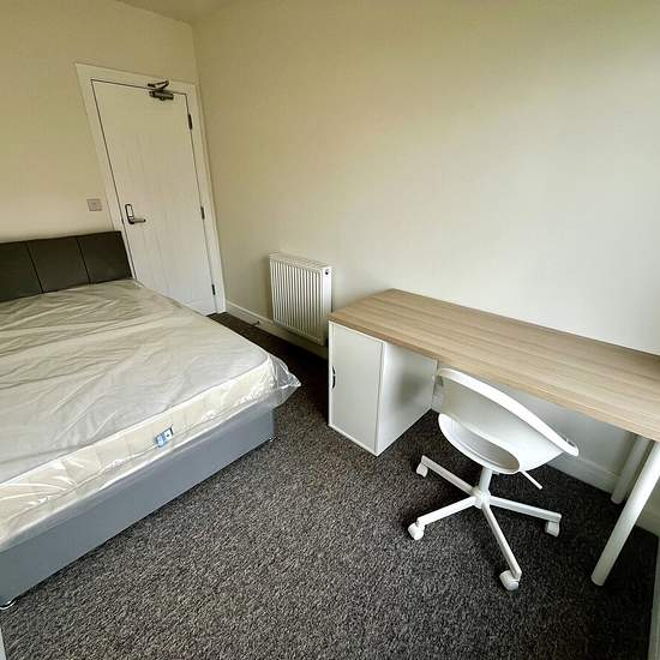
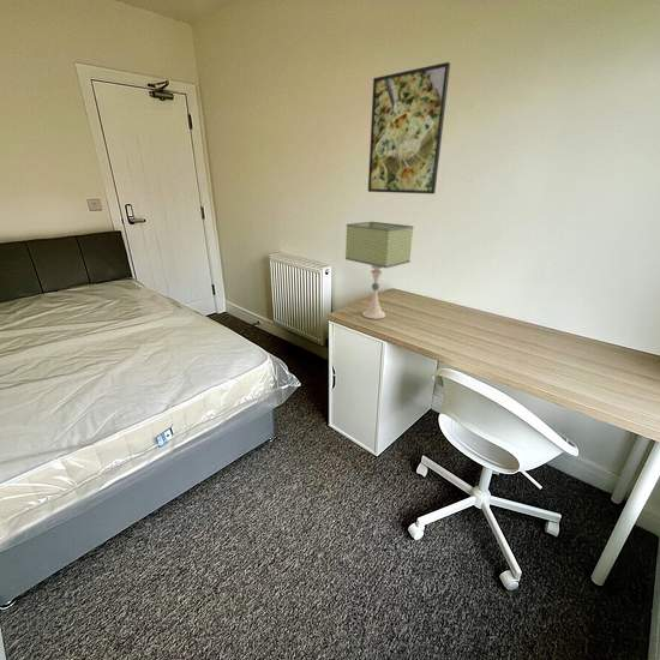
+ desk lamp (376, 271)
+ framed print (403, 134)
